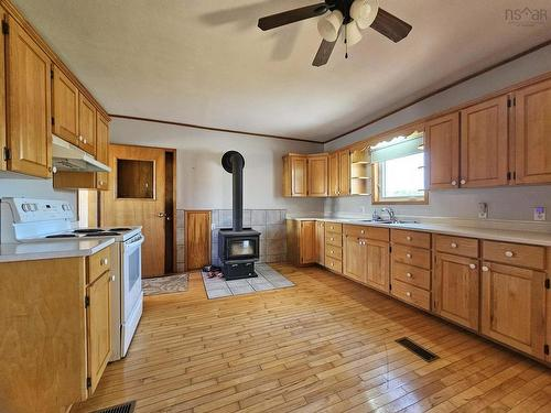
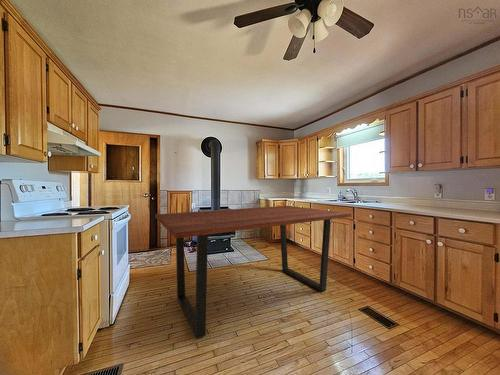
+ dining table (247, 229)
